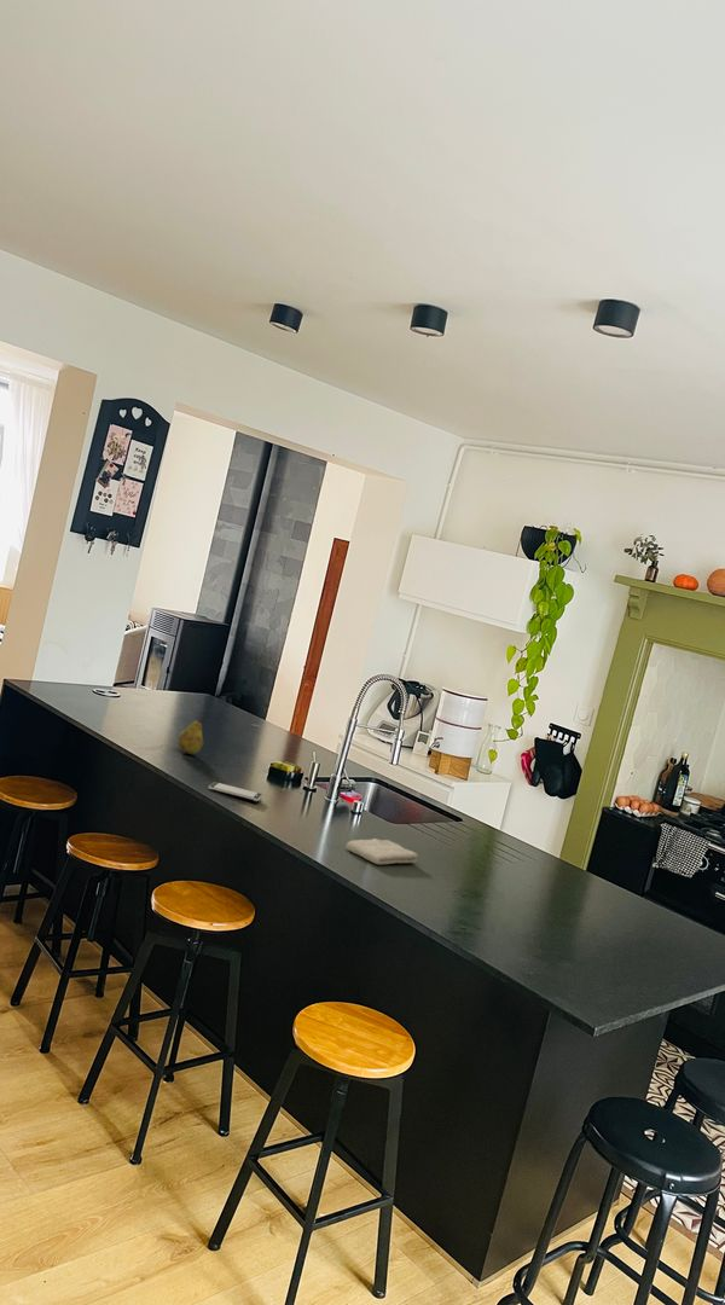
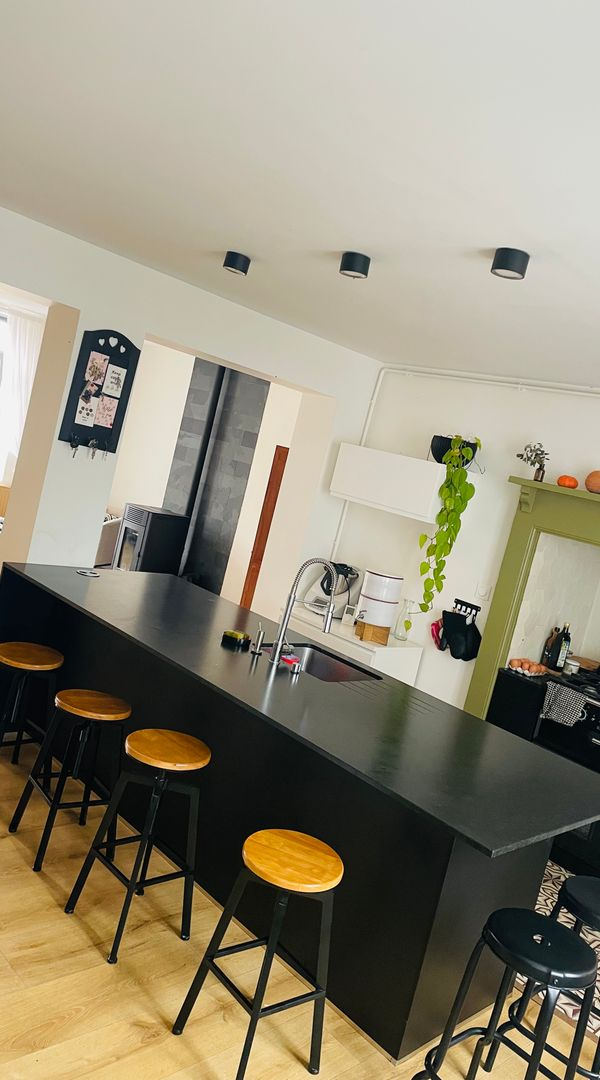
- fruit (192, 735)
- washcloth (382, 851)
- smartphone (234, 791)
